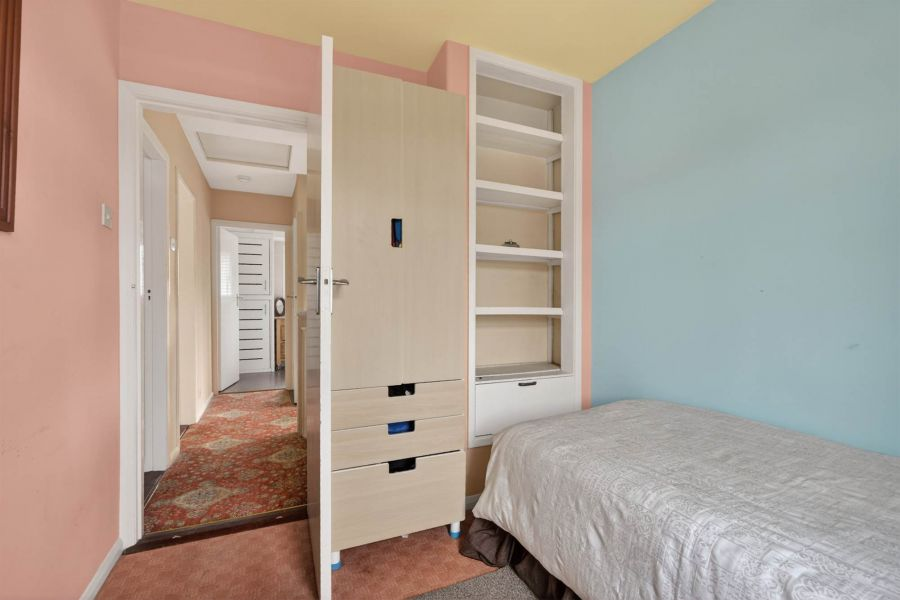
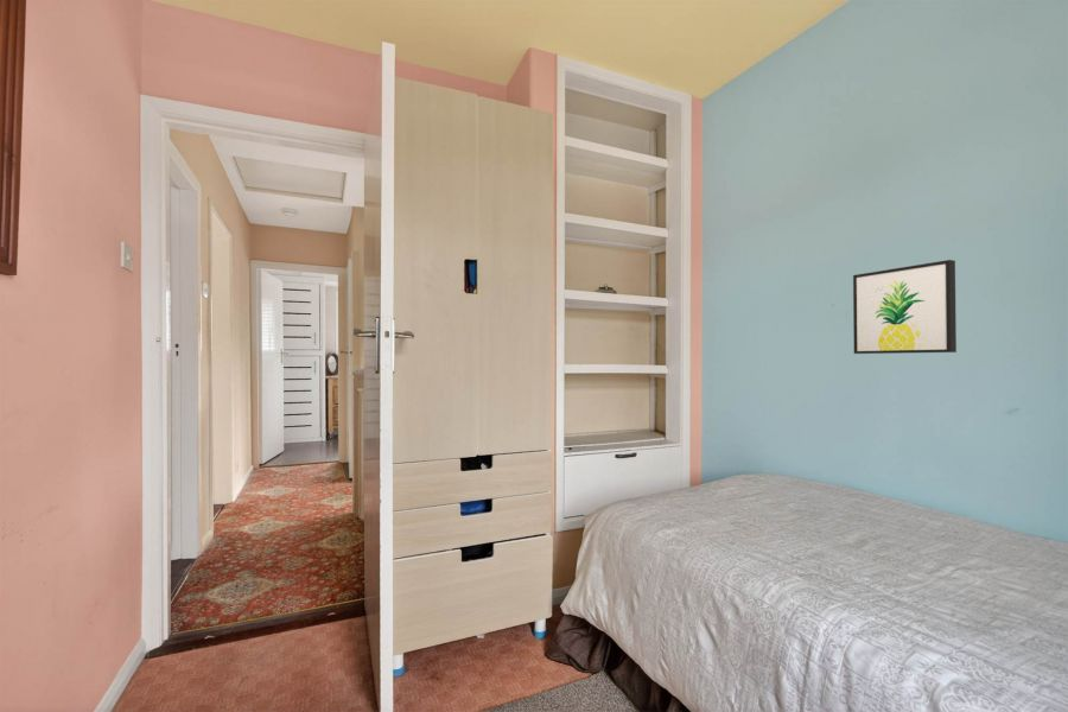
+ wall art (899, 310)
